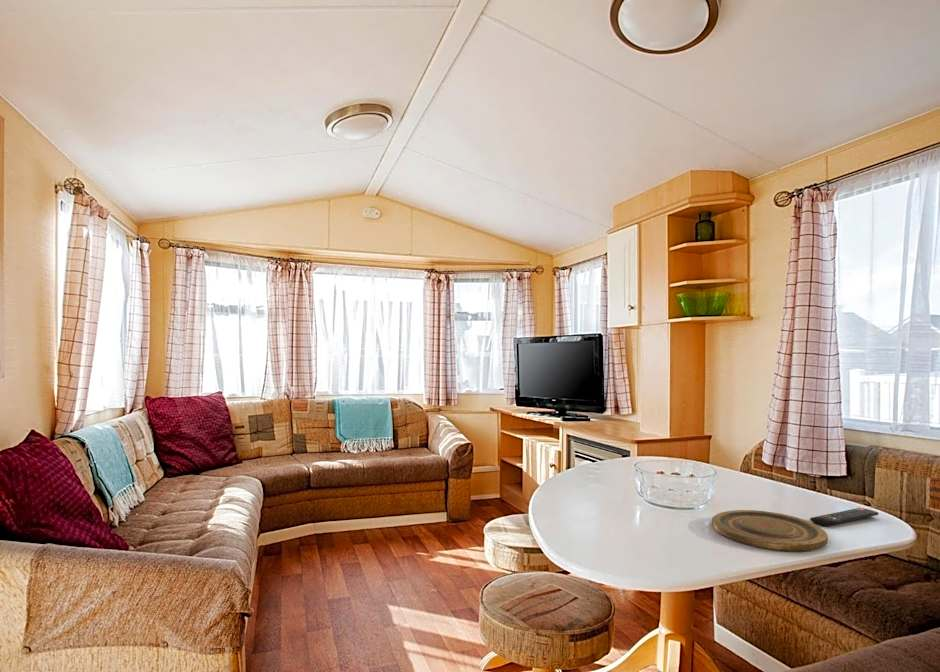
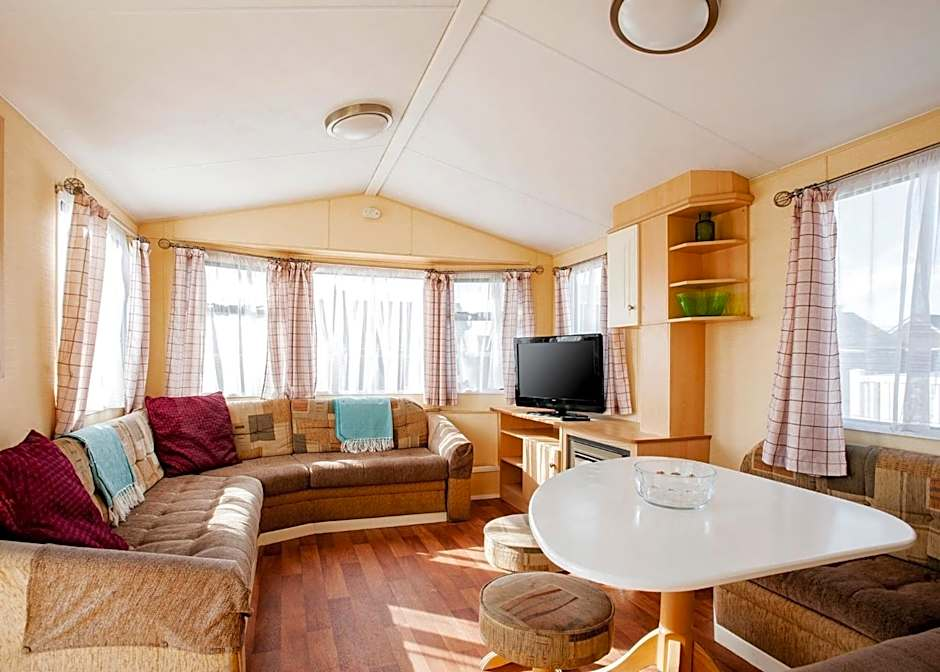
- remote control (845, 517)
- plate (767, 528)
